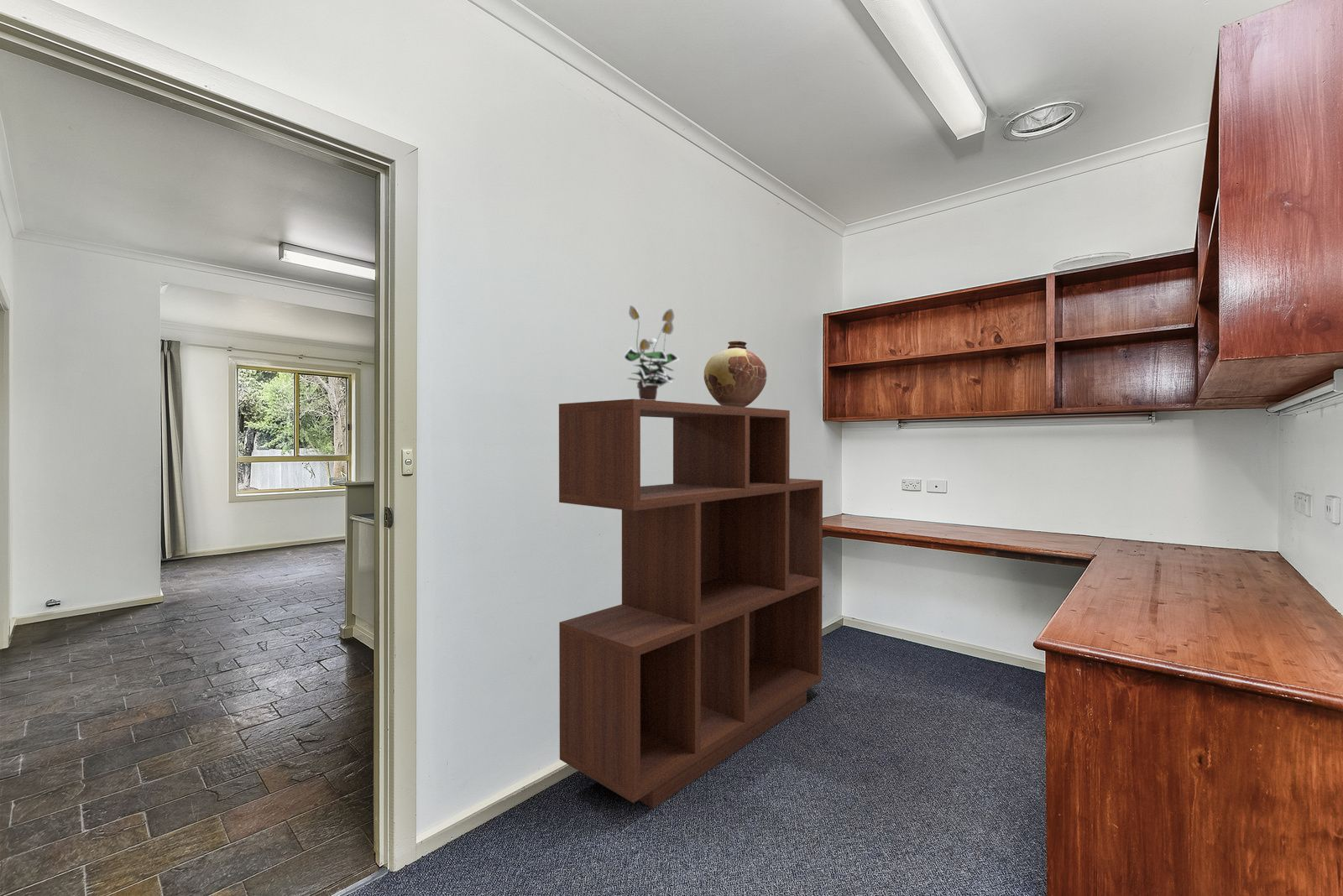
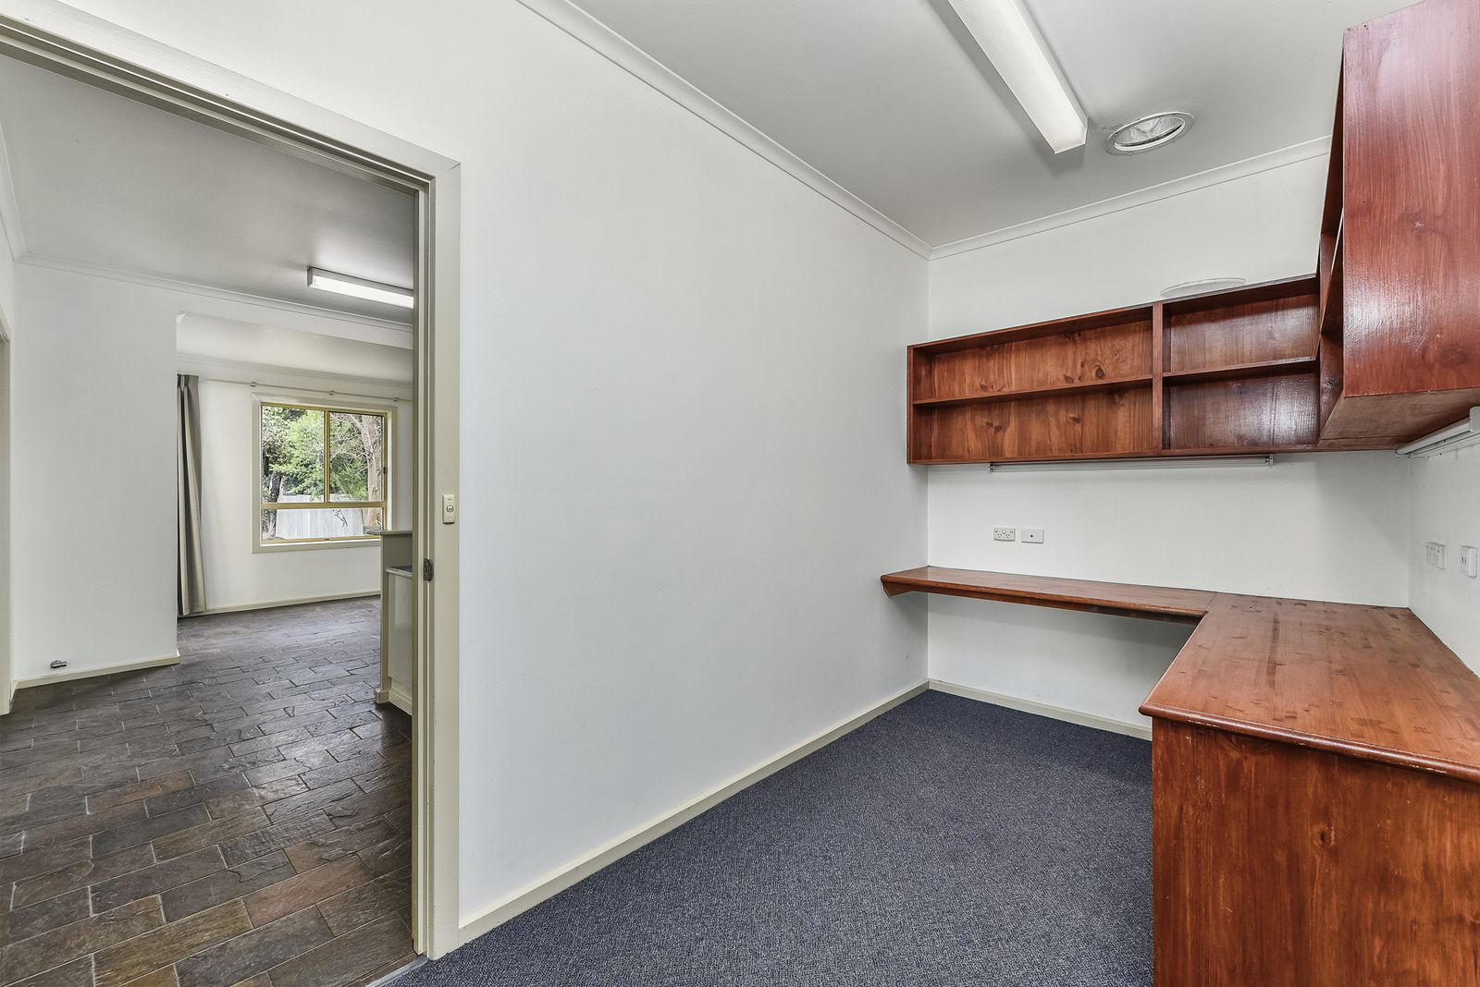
- bookcase (709, 571)
- potted plant (650, 355)
- vase (734, 375)
